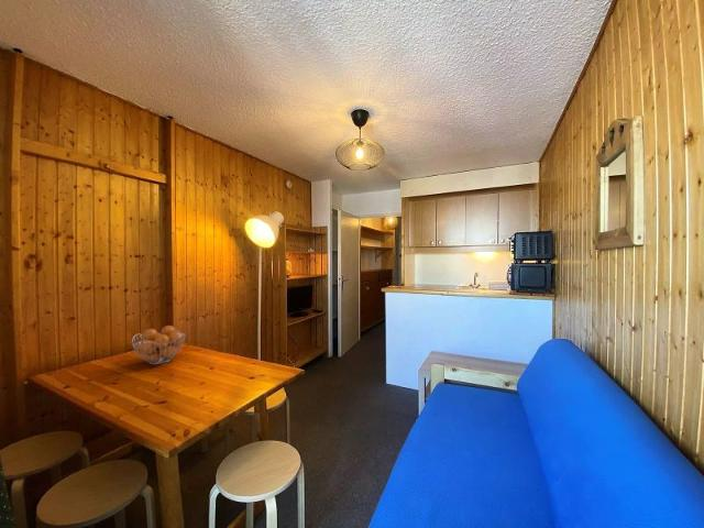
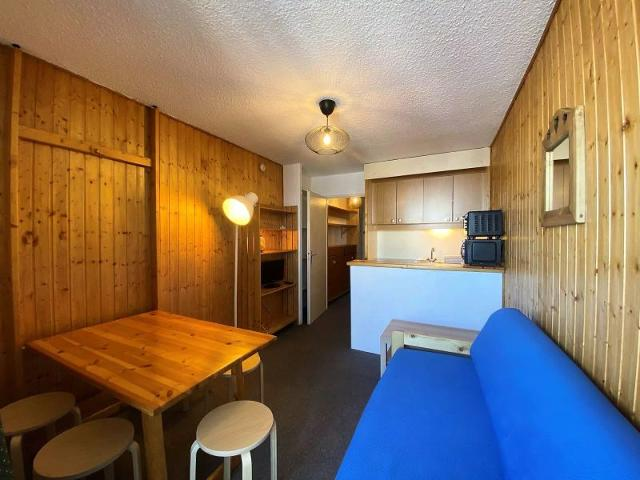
- fruit basket (160, 343)
